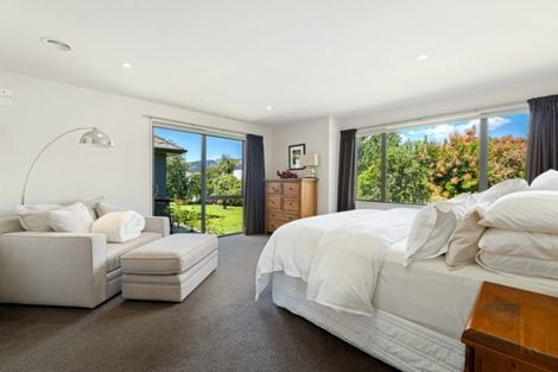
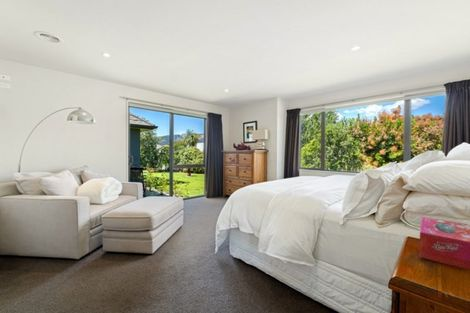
+ tissue box (444, 239)
